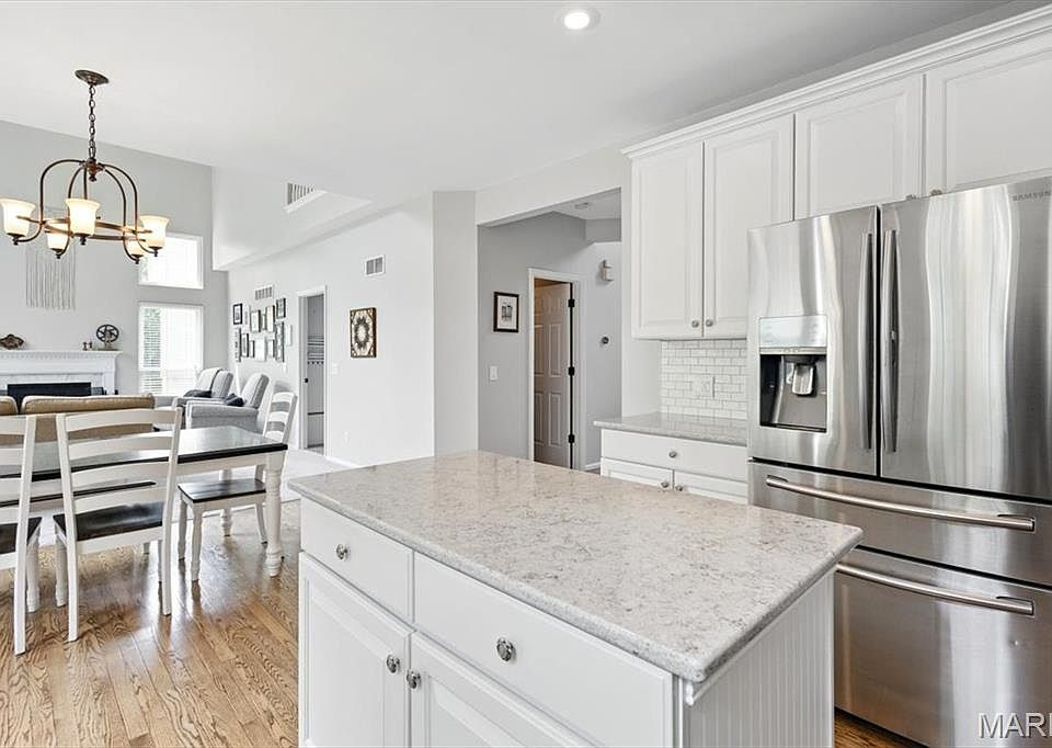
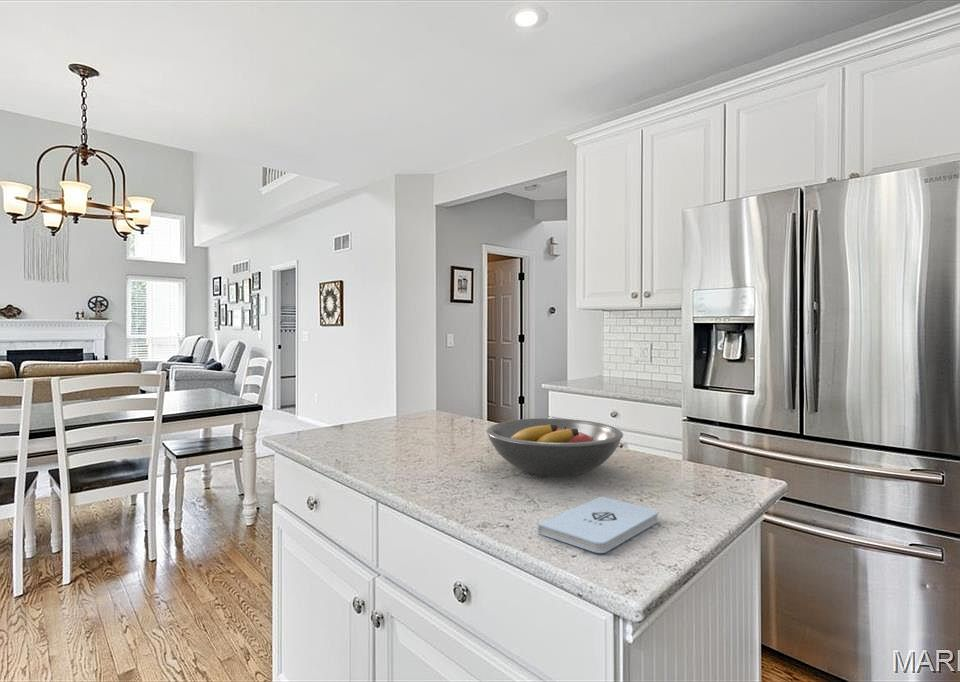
+ fruit bowl (553, 444)
+ notepad (601, 521)
